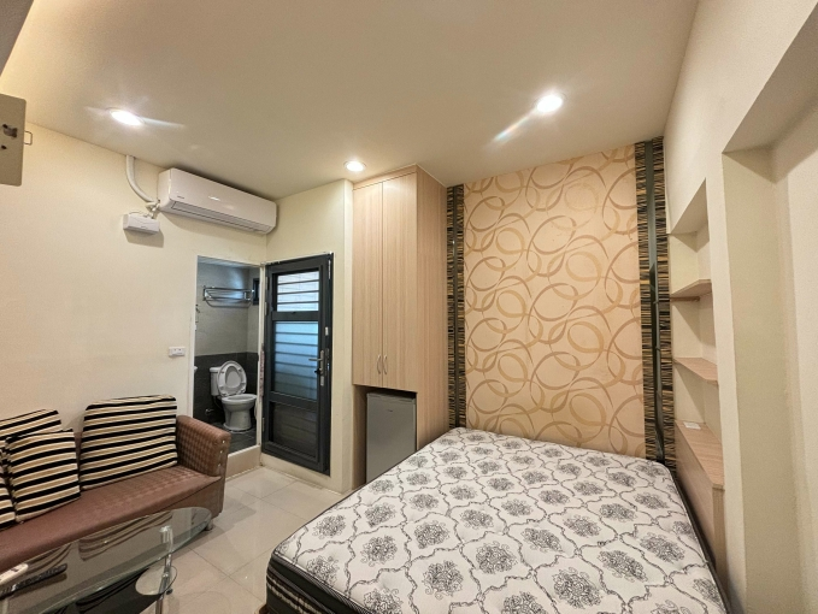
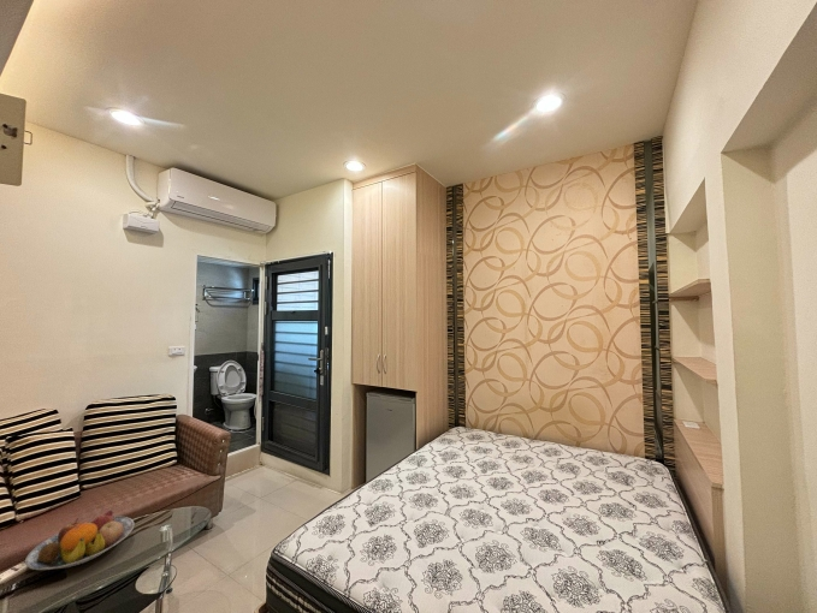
+ fruit bowl (84, 536)
